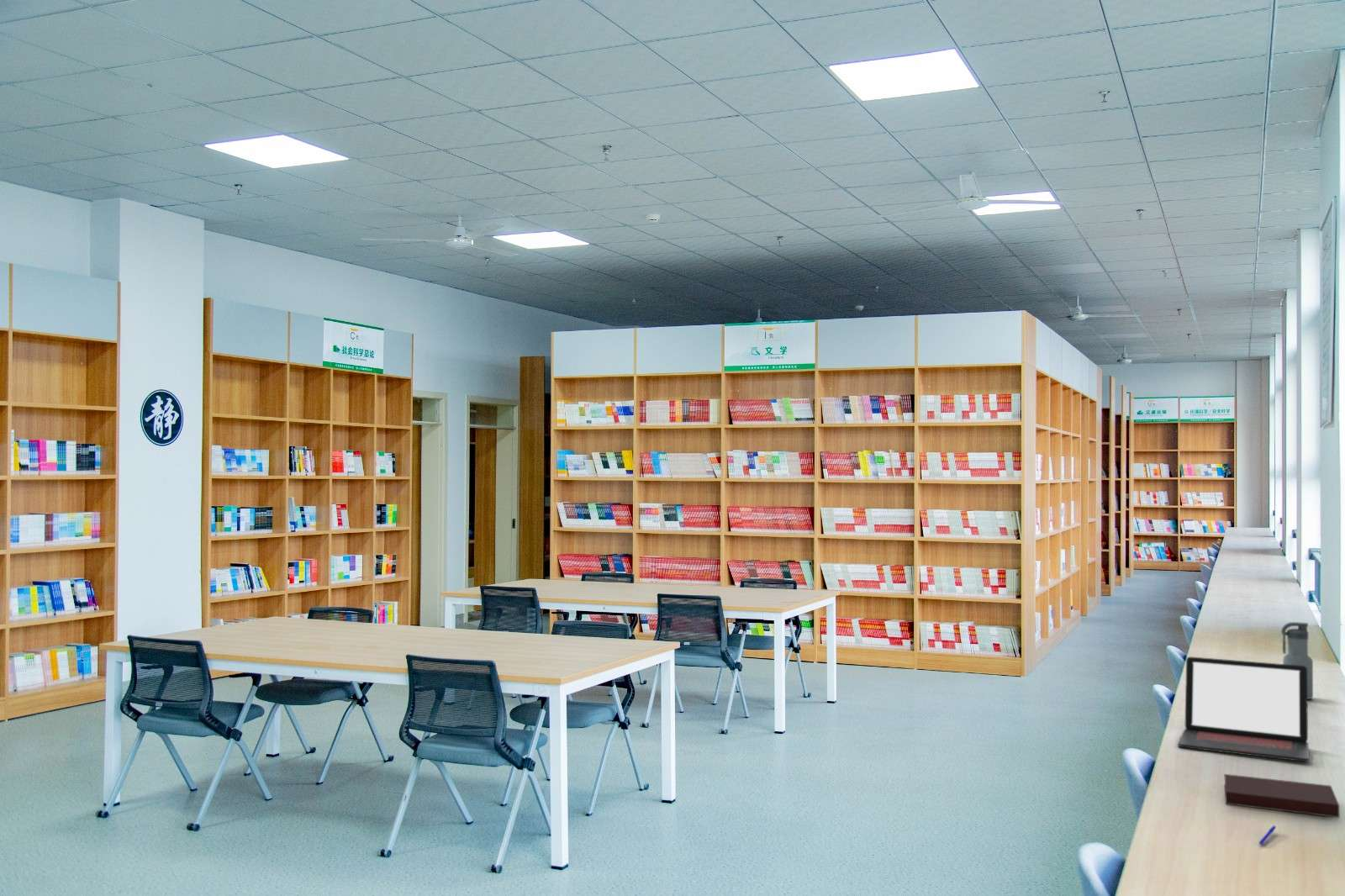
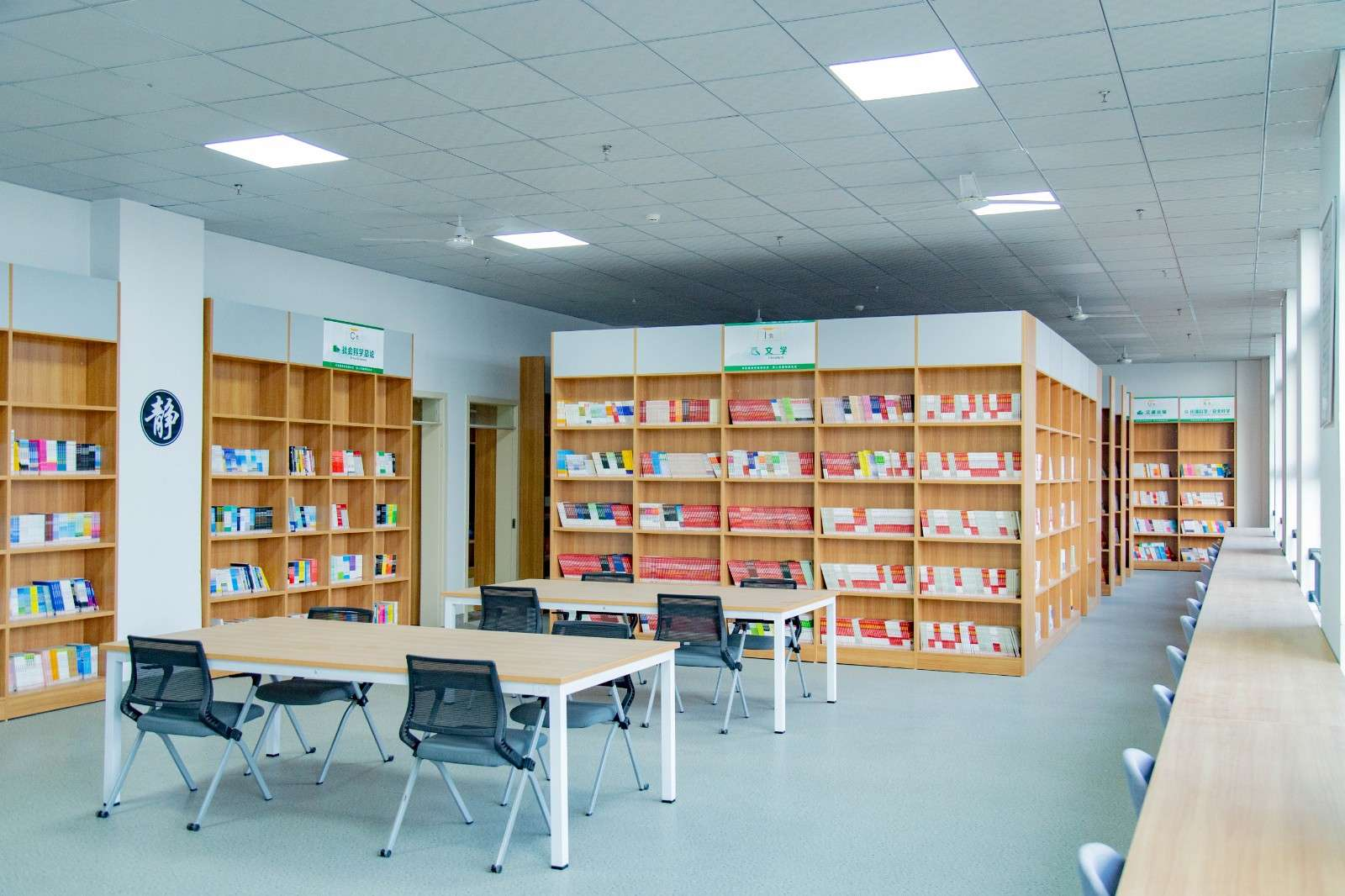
- water bottle (1297, 660)
- pen (1267, 835)
- notebook (1279, 794)
- laptop (1243, 706)
